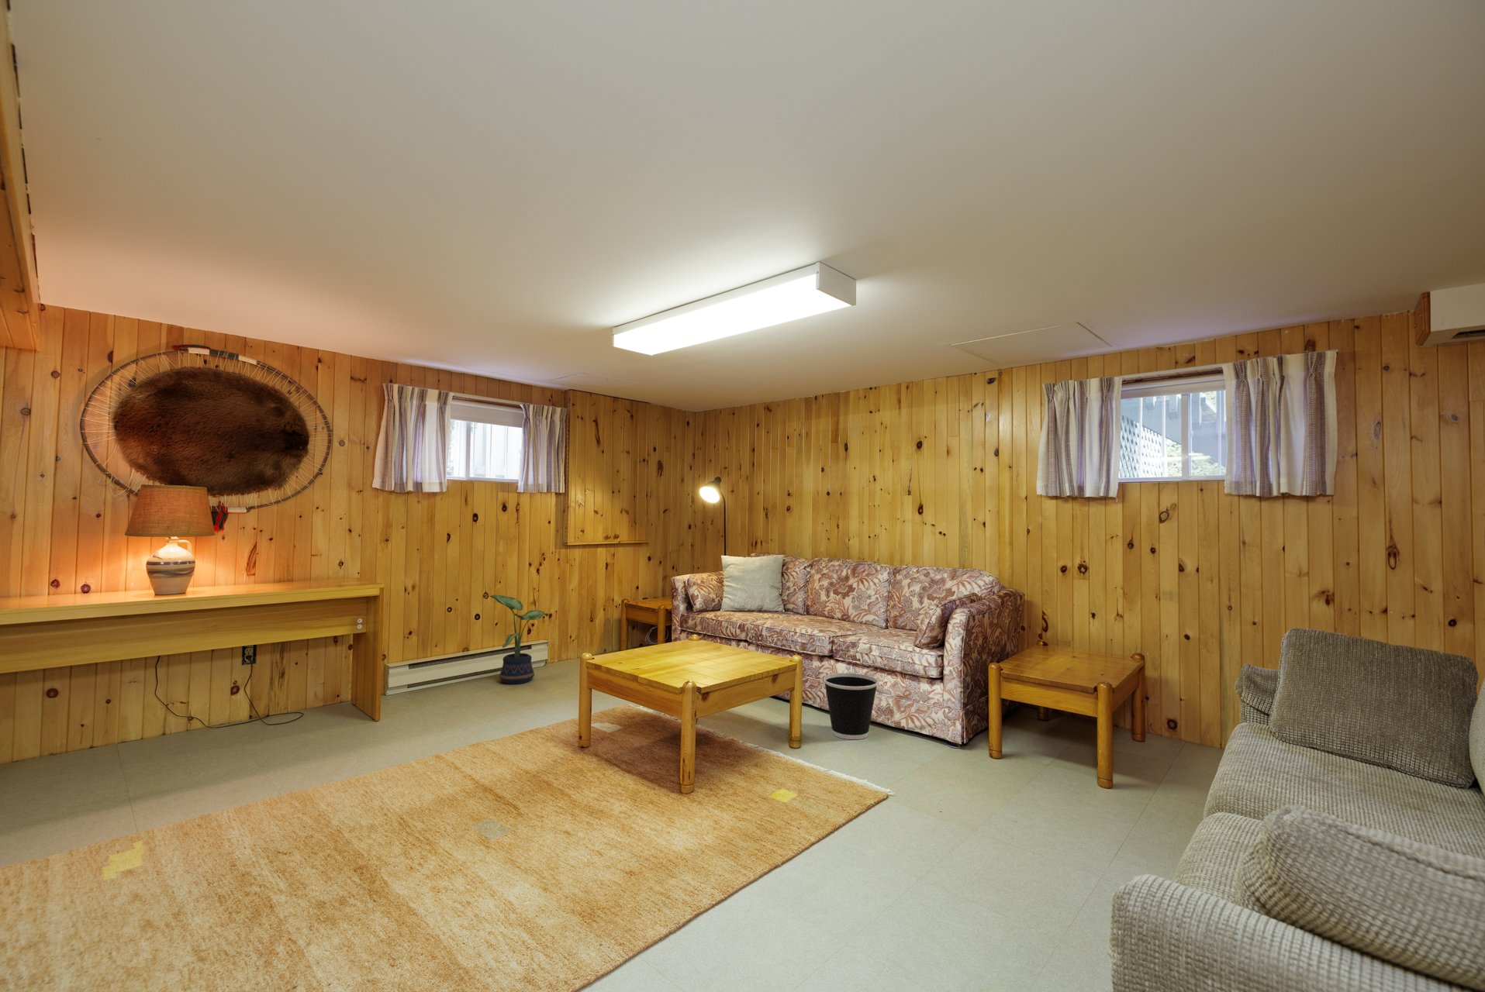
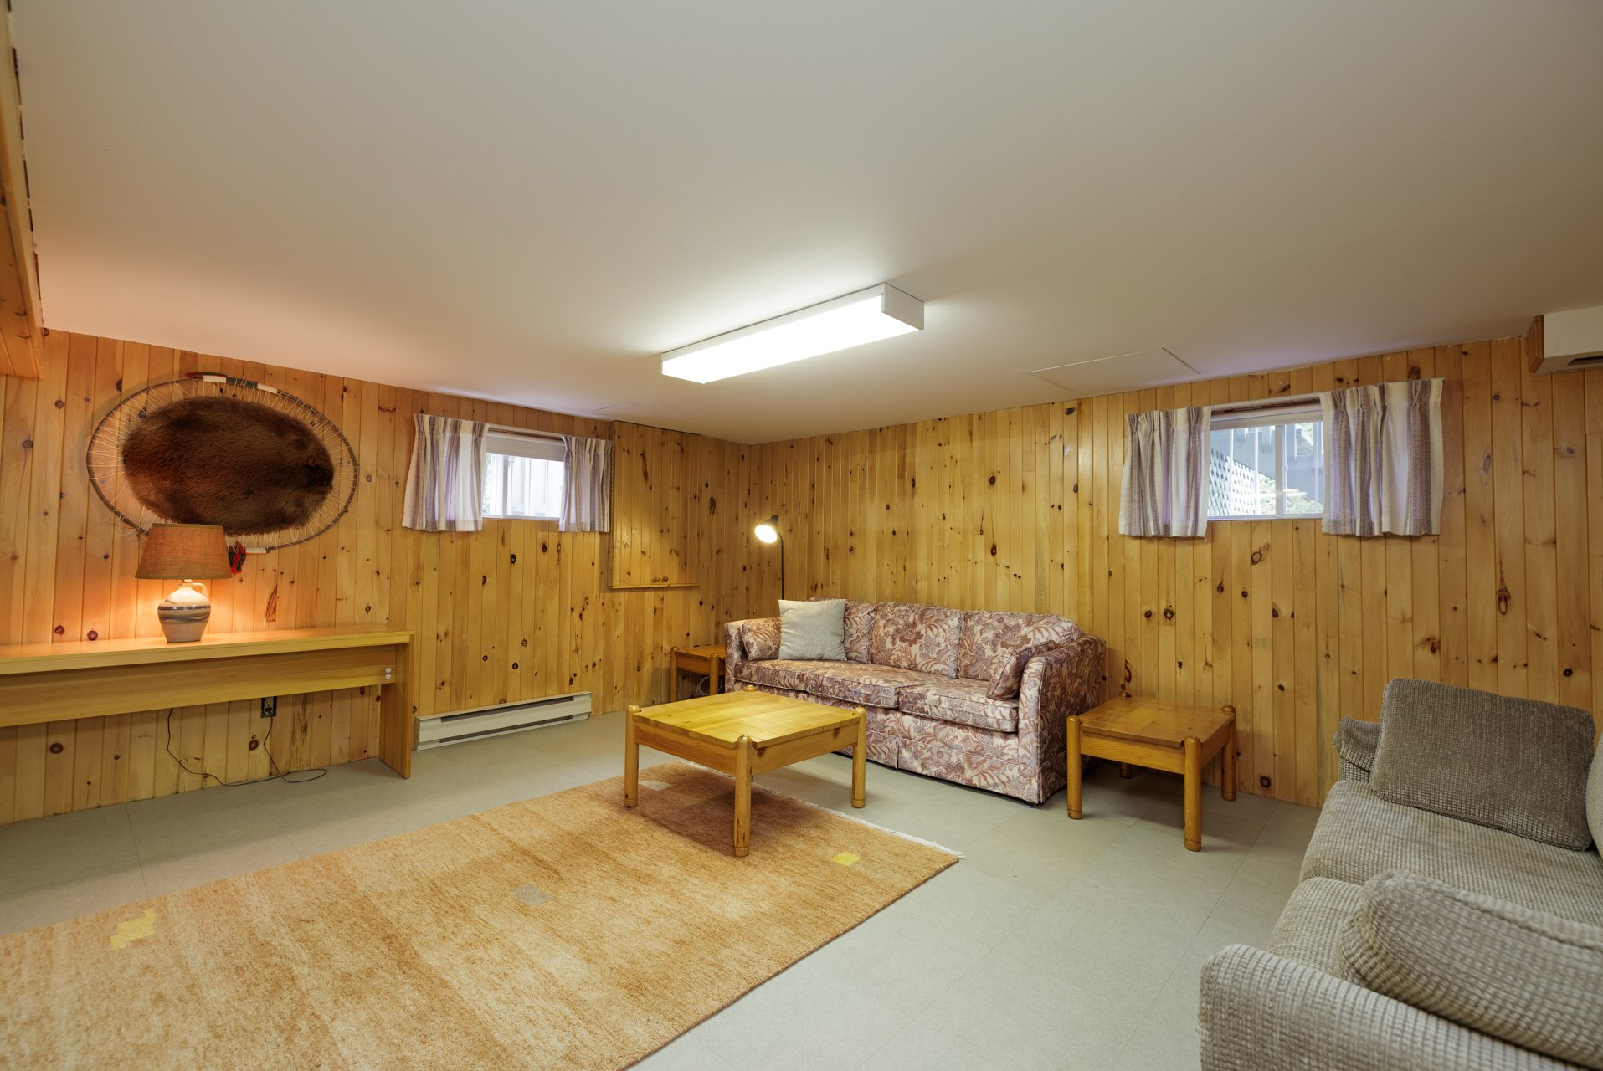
- wastebasket (849, 706)
- potted plant (522, 637)
